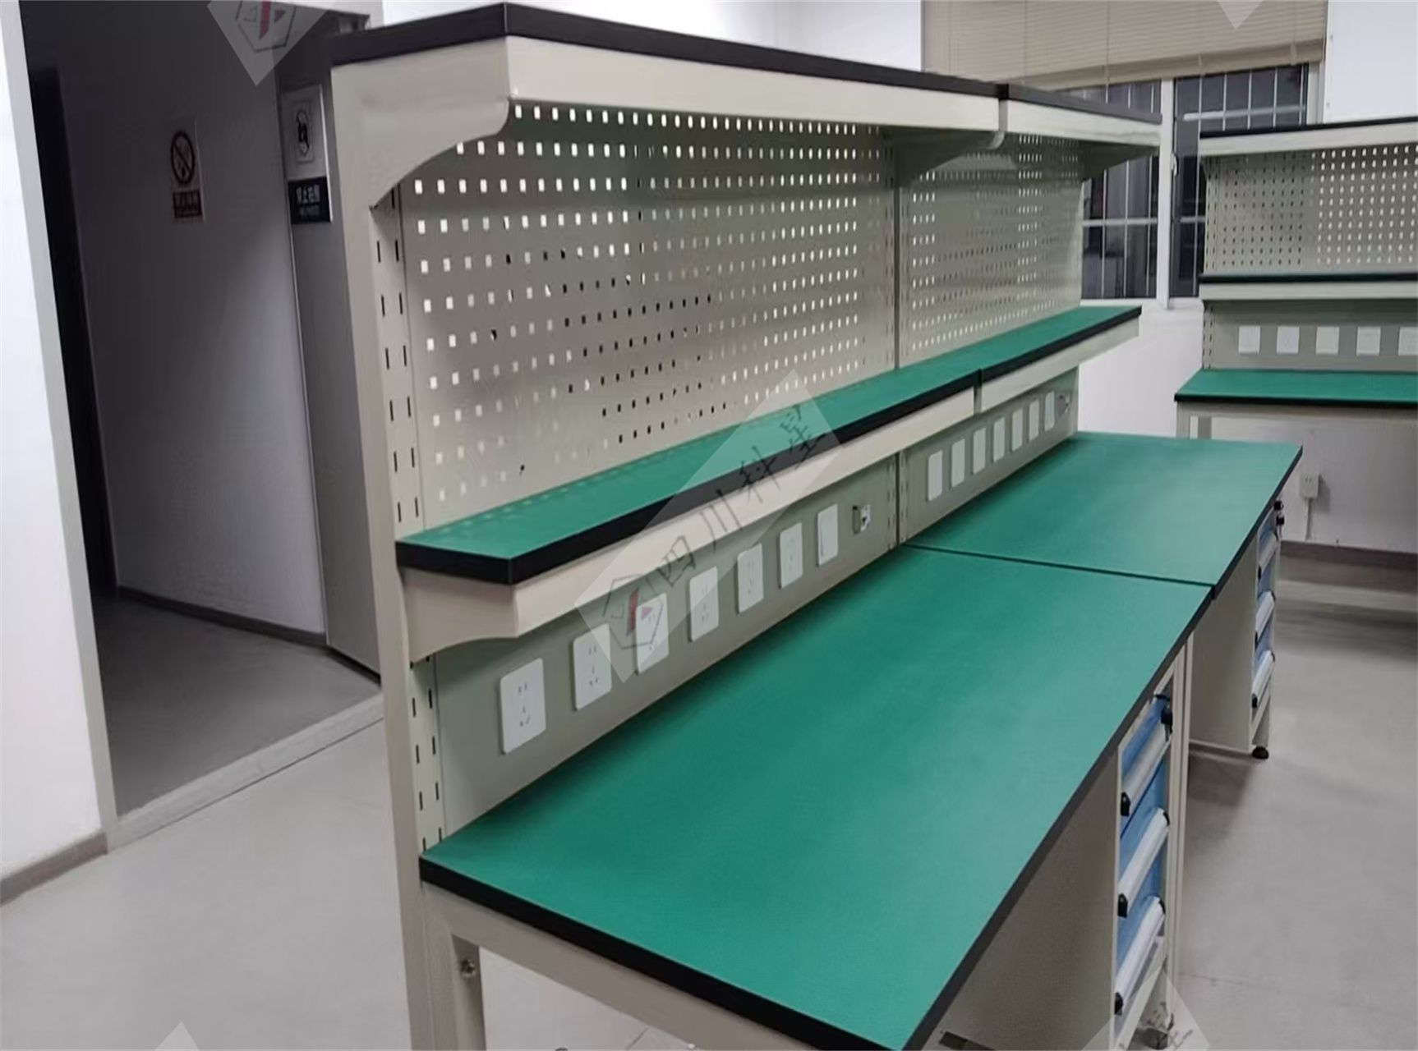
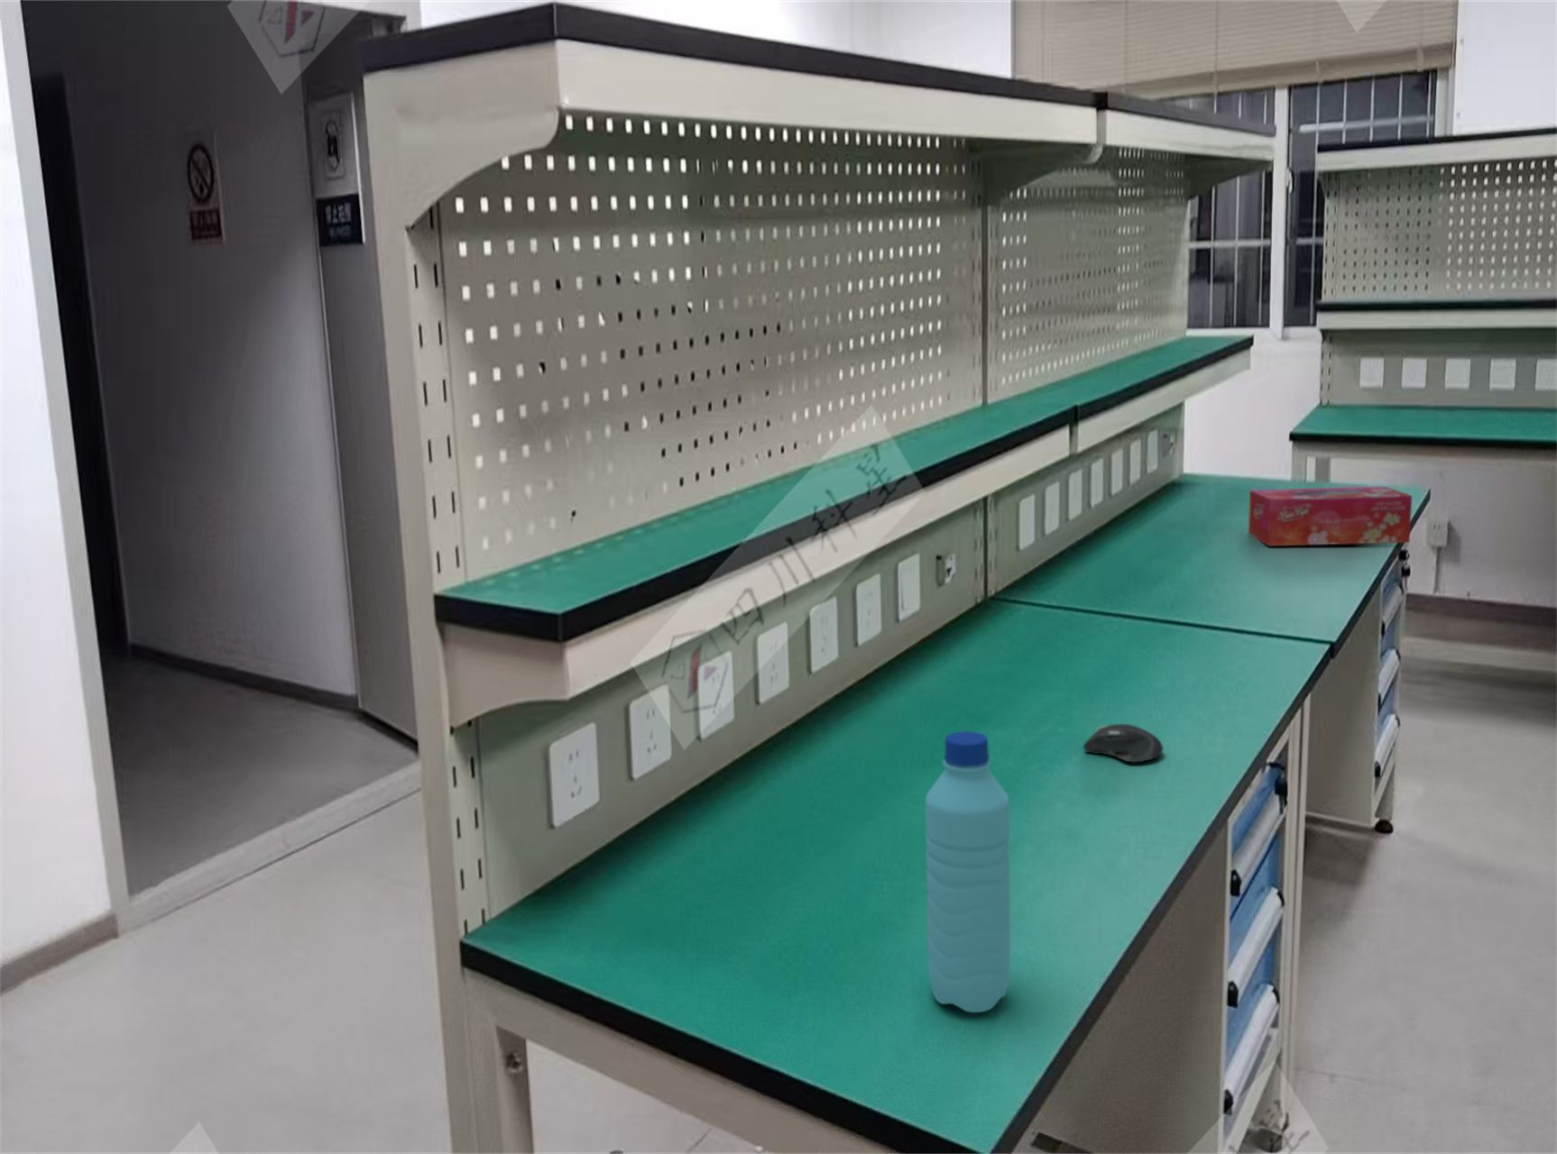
+ tissue box (1327, 515)
+ computer mouse (1122, 739)
+ water bottle (966, 869)
